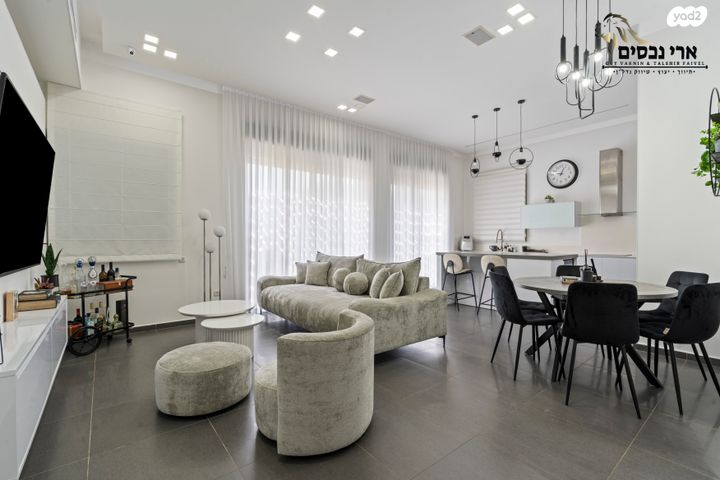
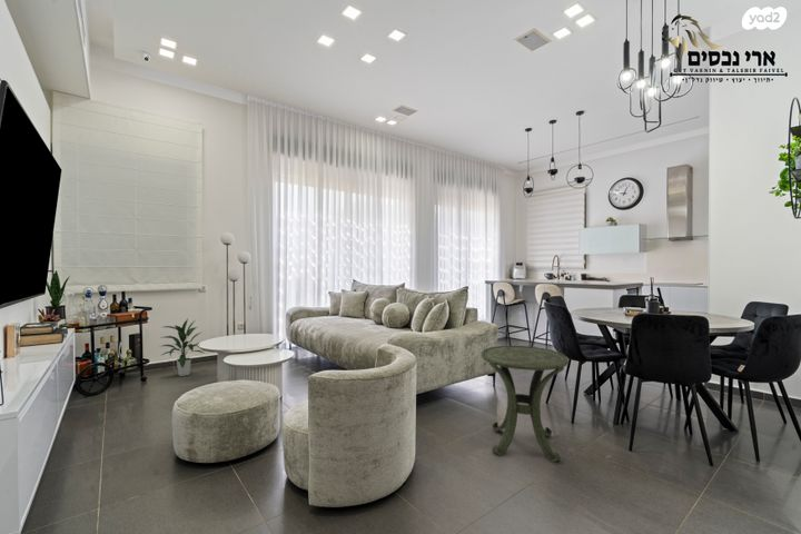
+ side table (523, 398)
+ indoor plant (182, 346)
